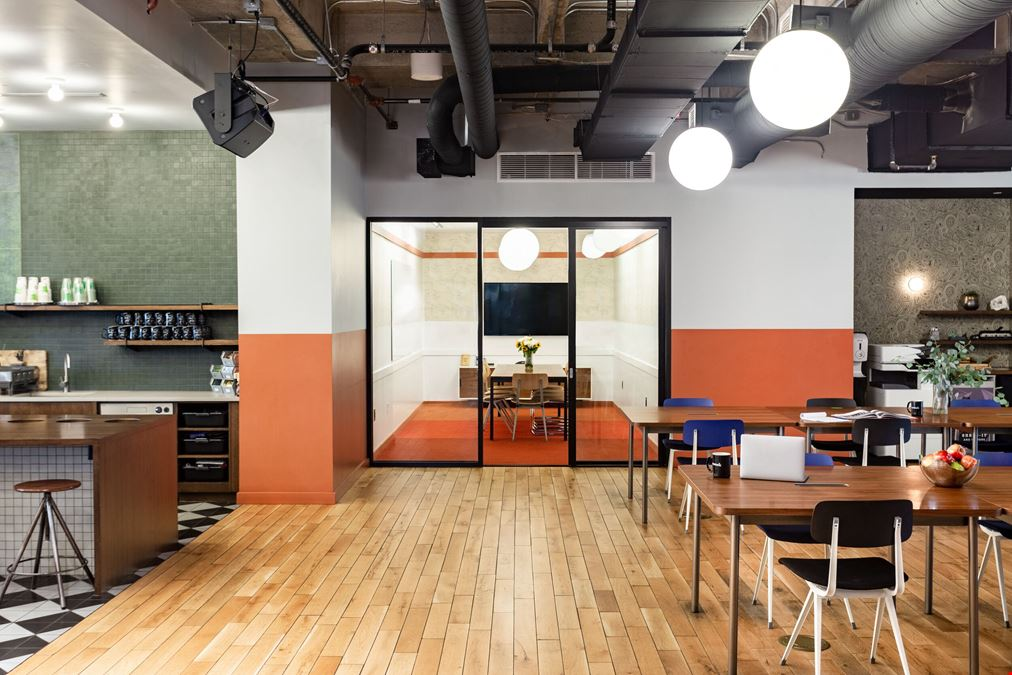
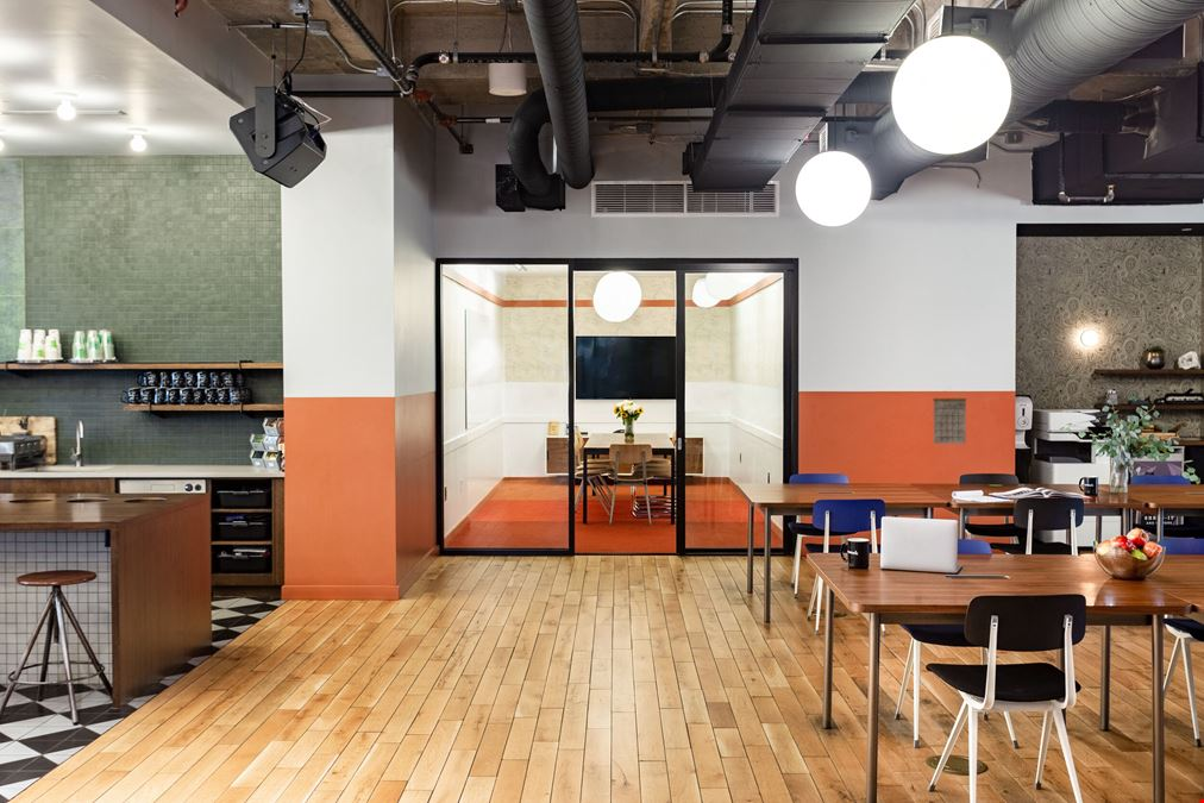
+ calendar (949, 415)
